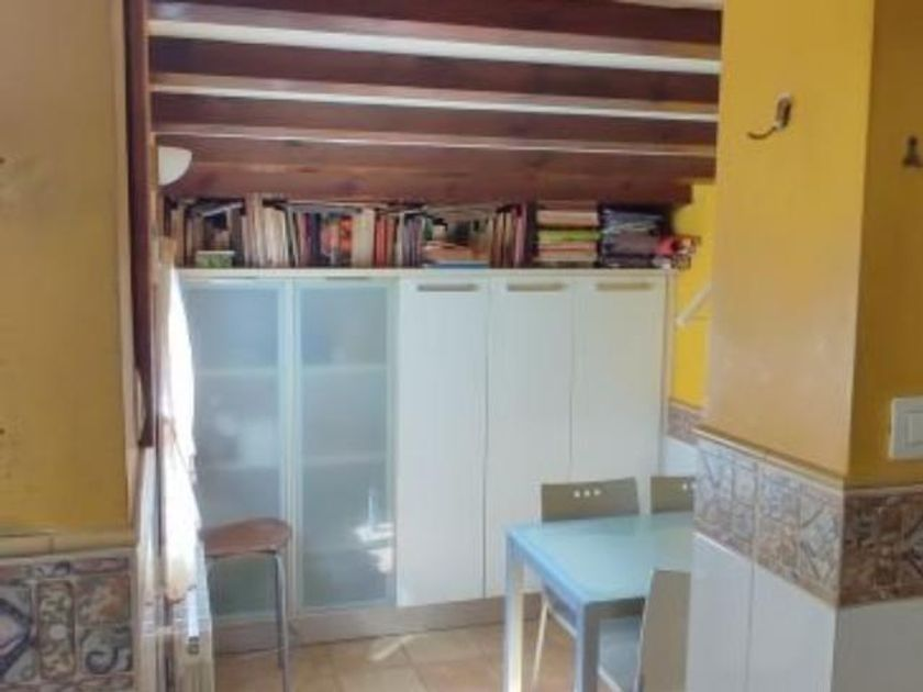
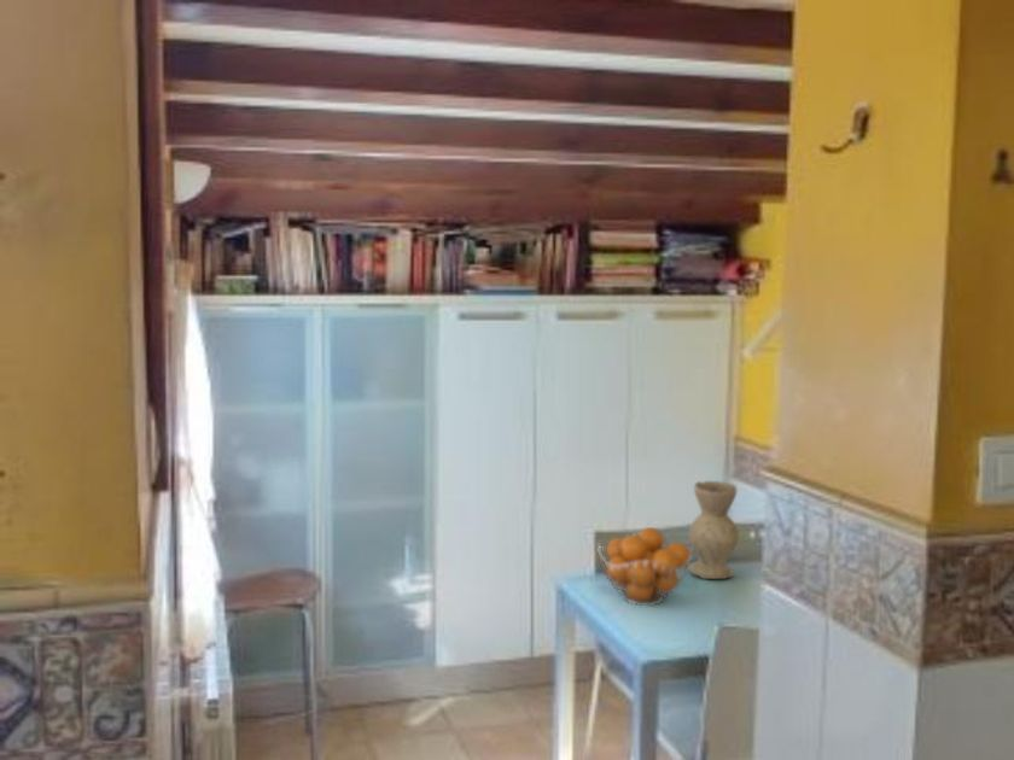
+ vase (715, 528)
+ fruit basket (643, 566)
